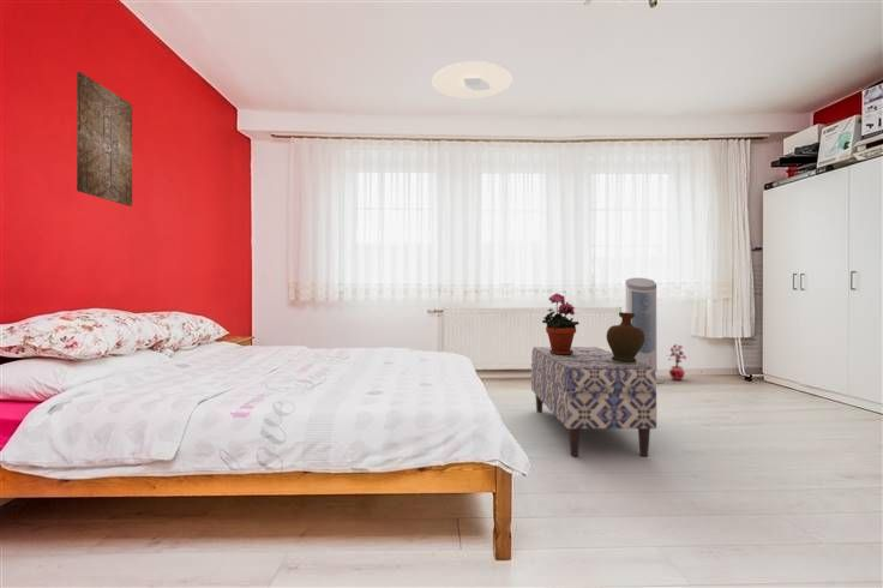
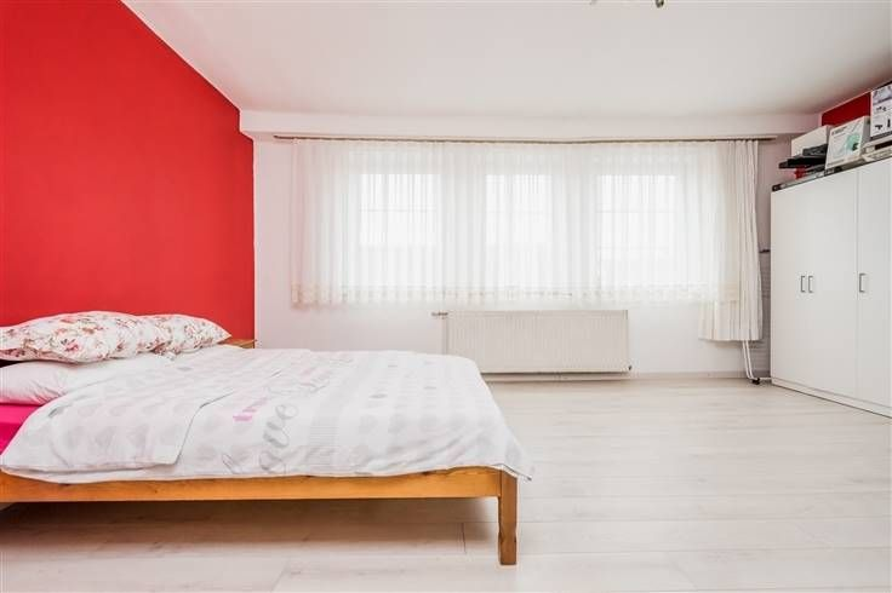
- decorative vase (623, 337)
- potted plant (560, 323)
- potted plant (675, 361)
- air purifier (641, 328)
- bench (583, 392)
- ceiling light (471, 78)
- wall art (106, 144)
